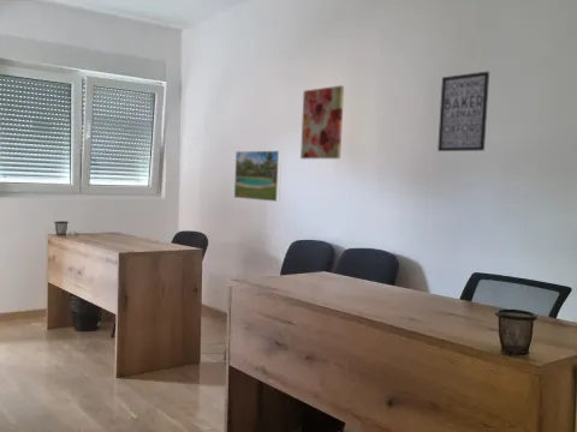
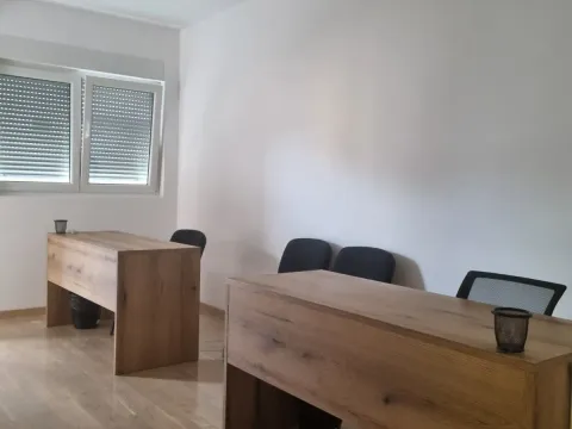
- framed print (256, 175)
- wall art (321, 124)
- wall art (462, 113)
